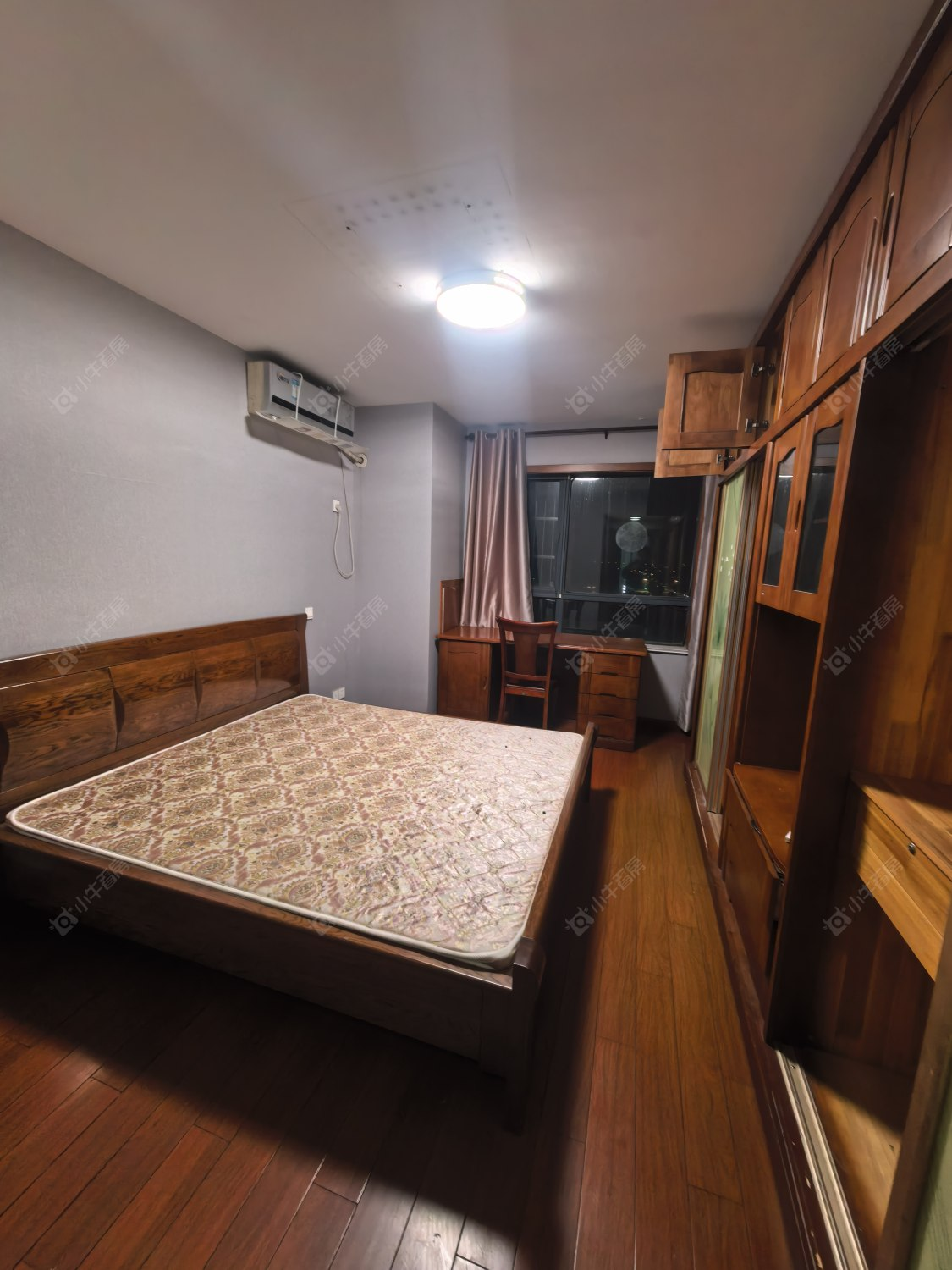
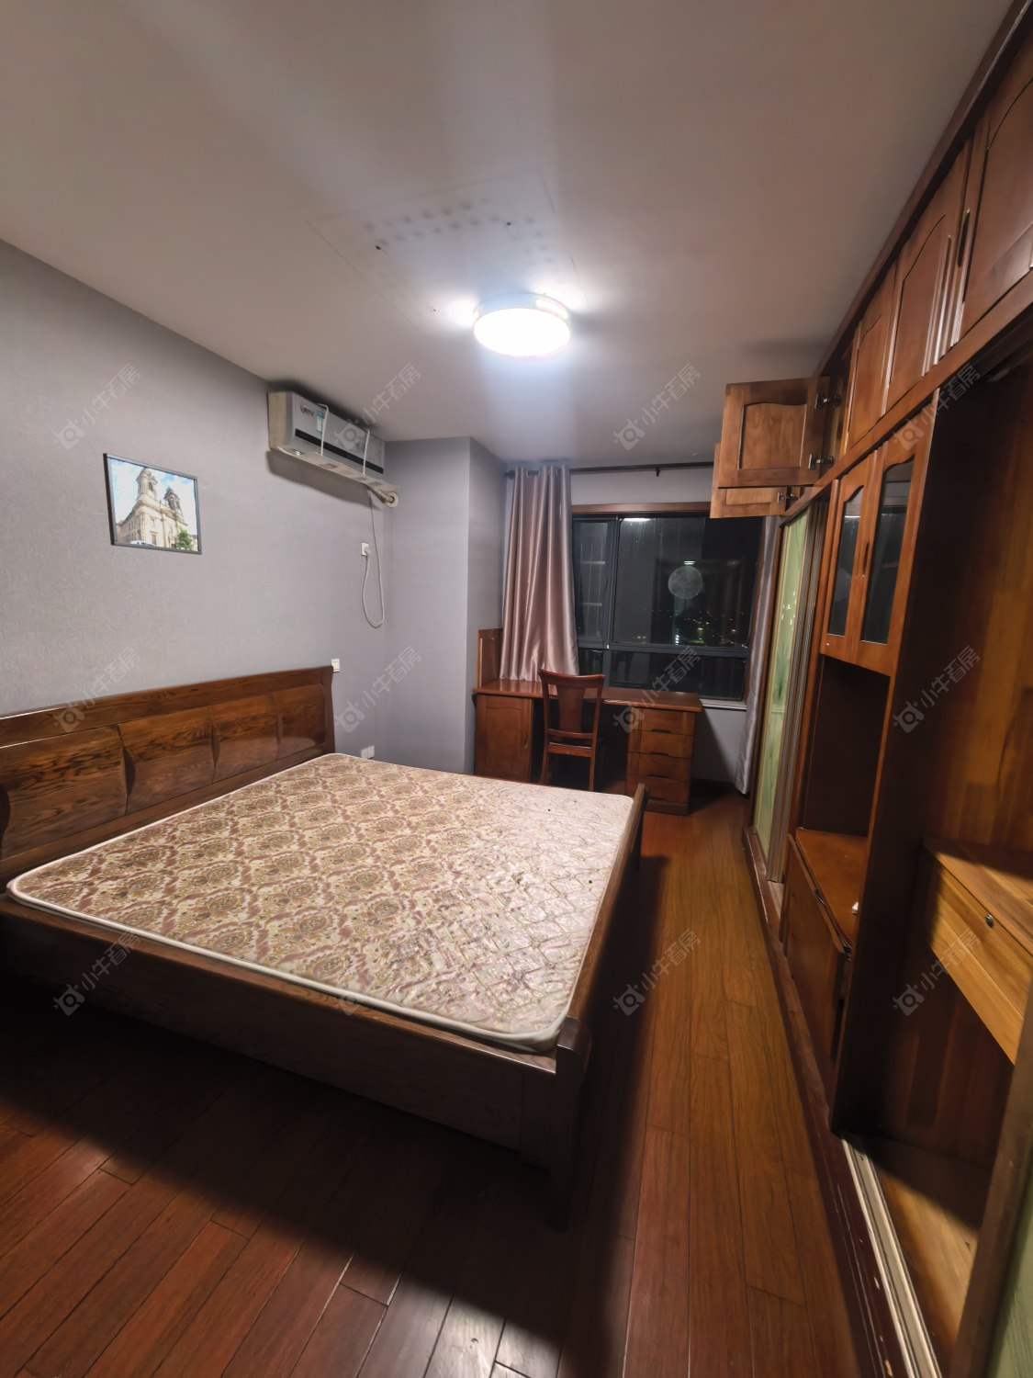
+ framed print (156, 508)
